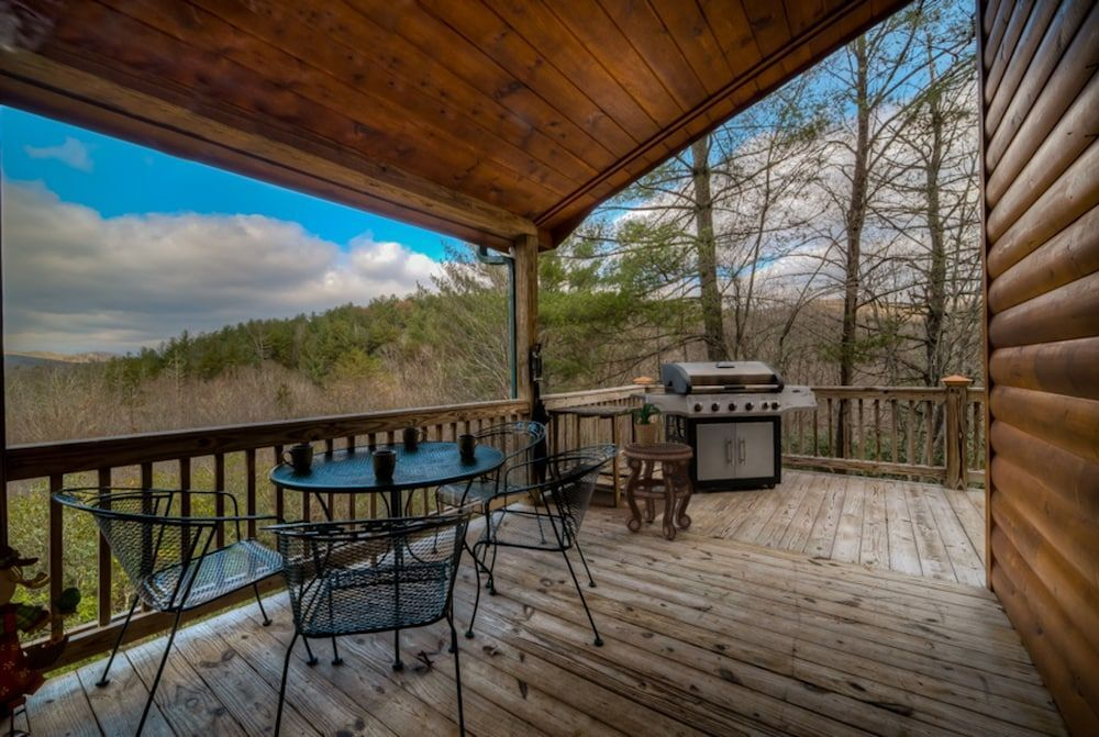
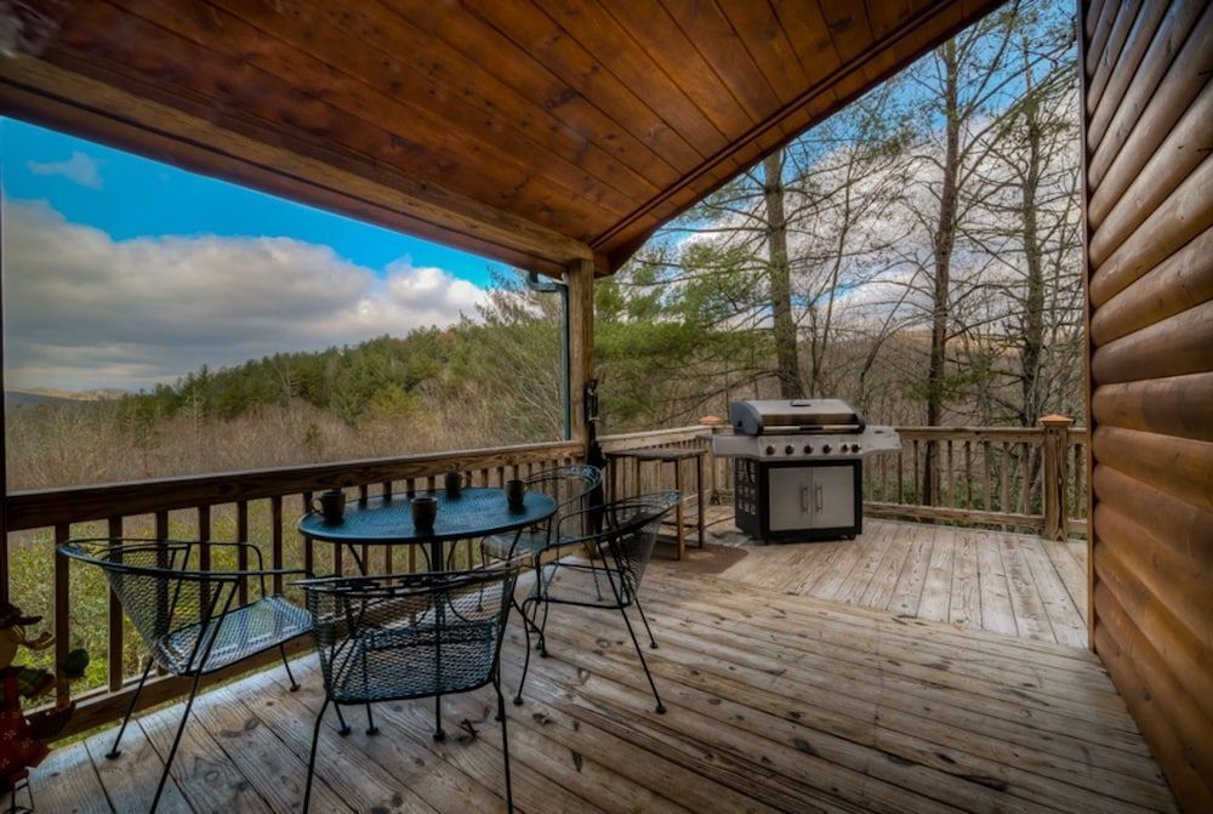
- side table (658, 485)
- potted plant (647, 424)
